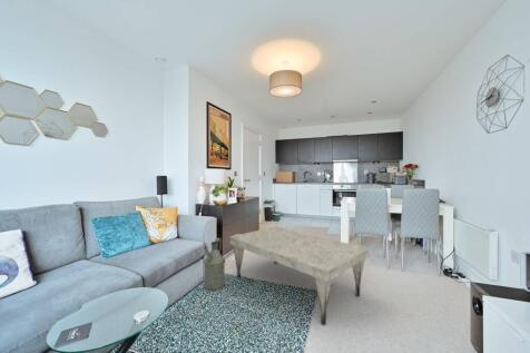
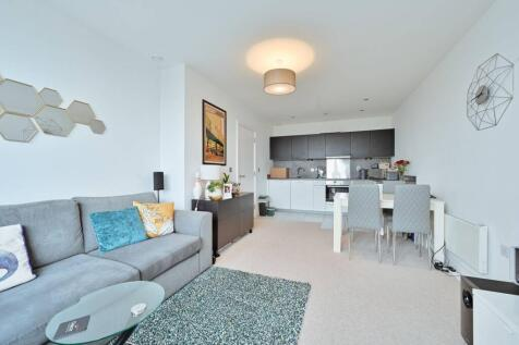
- coffee table (293, 262)
- watering can (213, 263)
